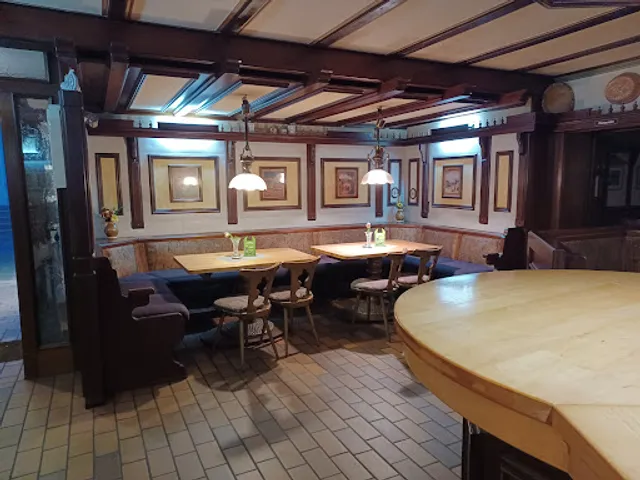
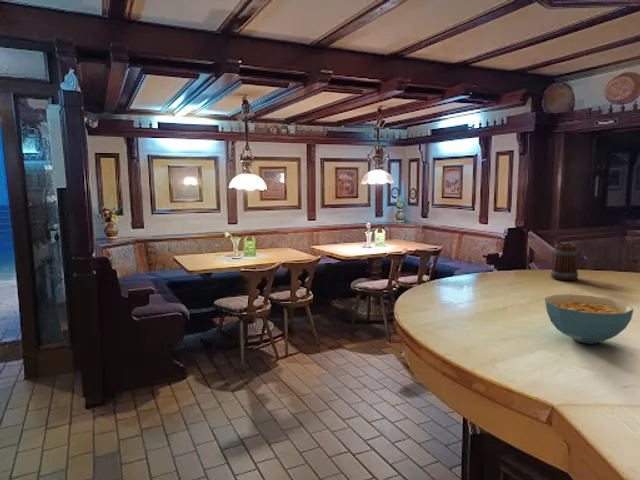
+ beer mug (564, 260)
+ cereal bowl (585, 321)
